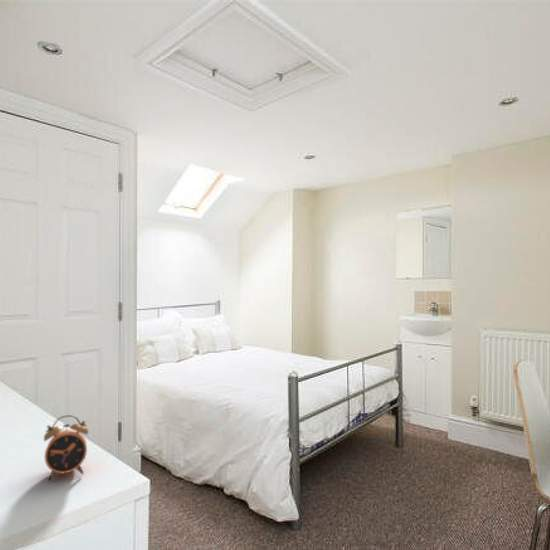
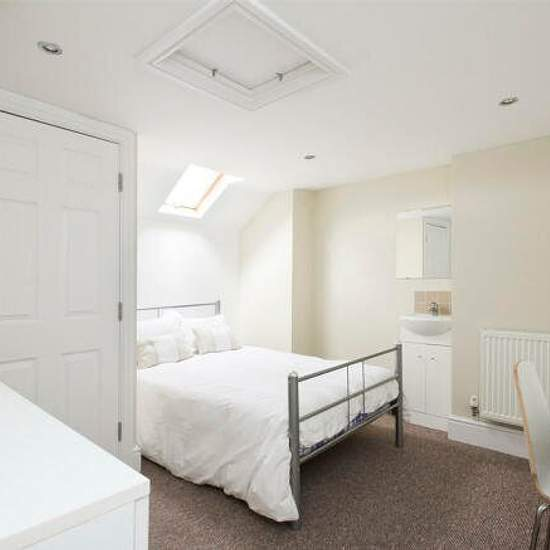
- alarm clock (66, 444)
